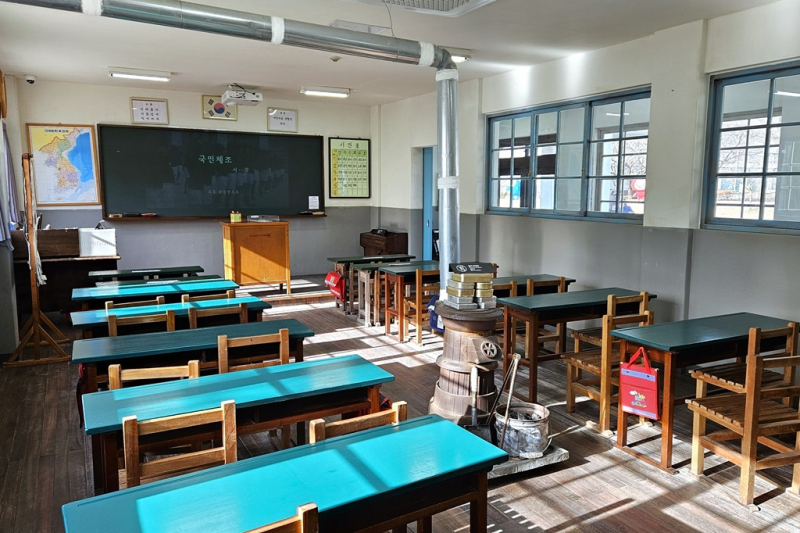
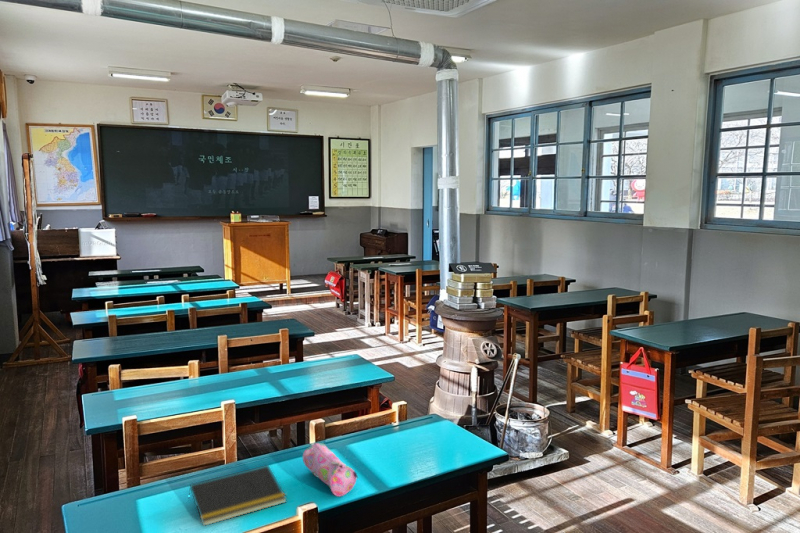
+ pencil case (329, 467)
+ notepad (238, 493)
